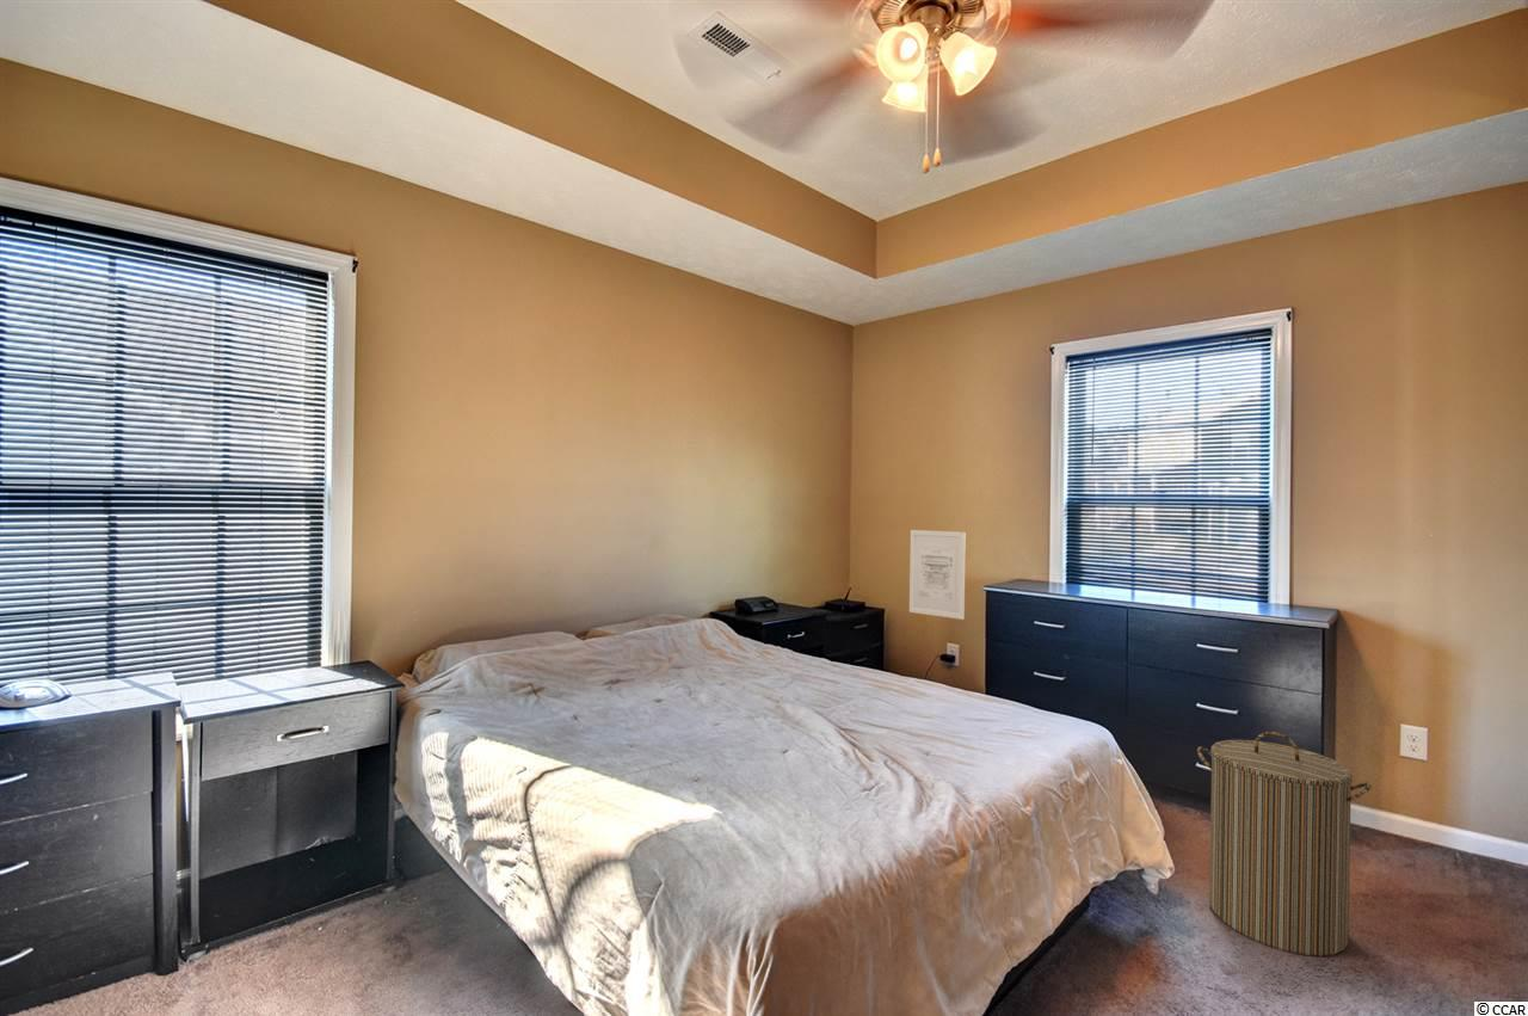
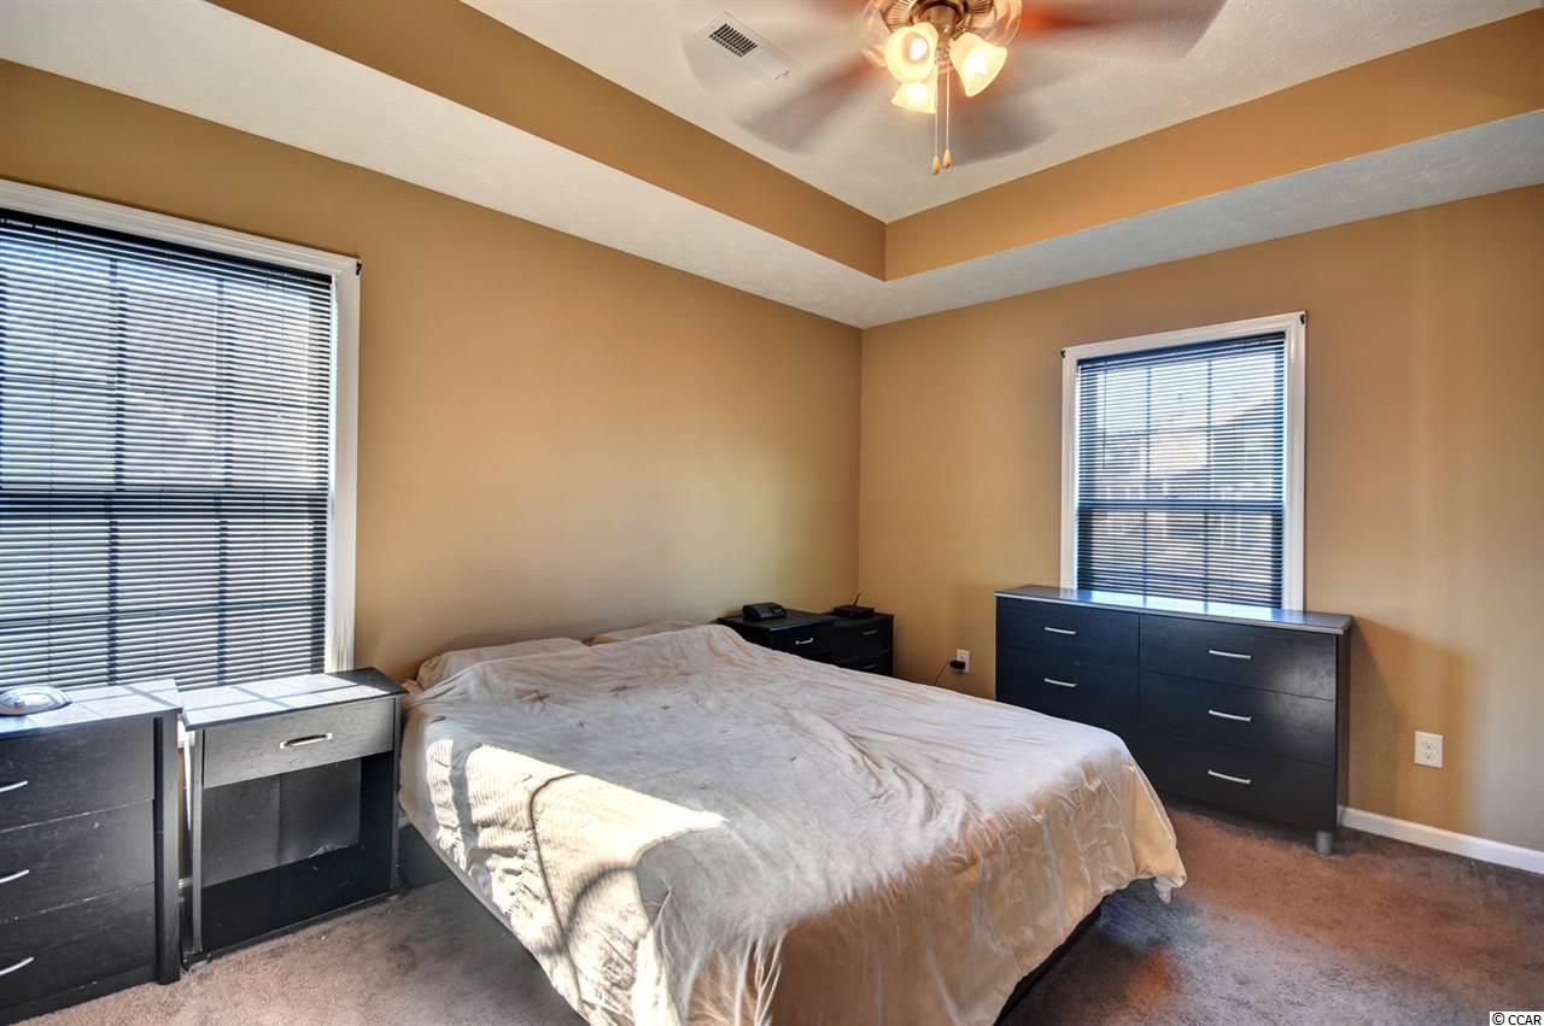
- laundry hamper (1276, 826)
- wall art (936, 573)
